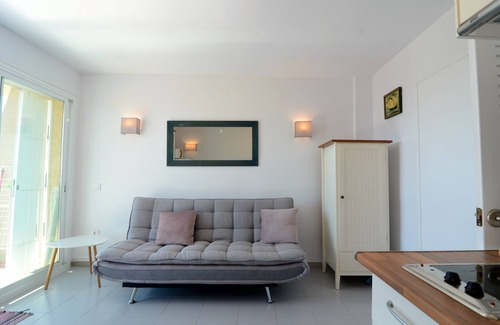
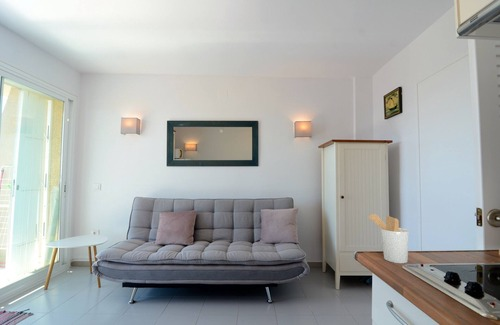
+ utensil holder (387, 236)
